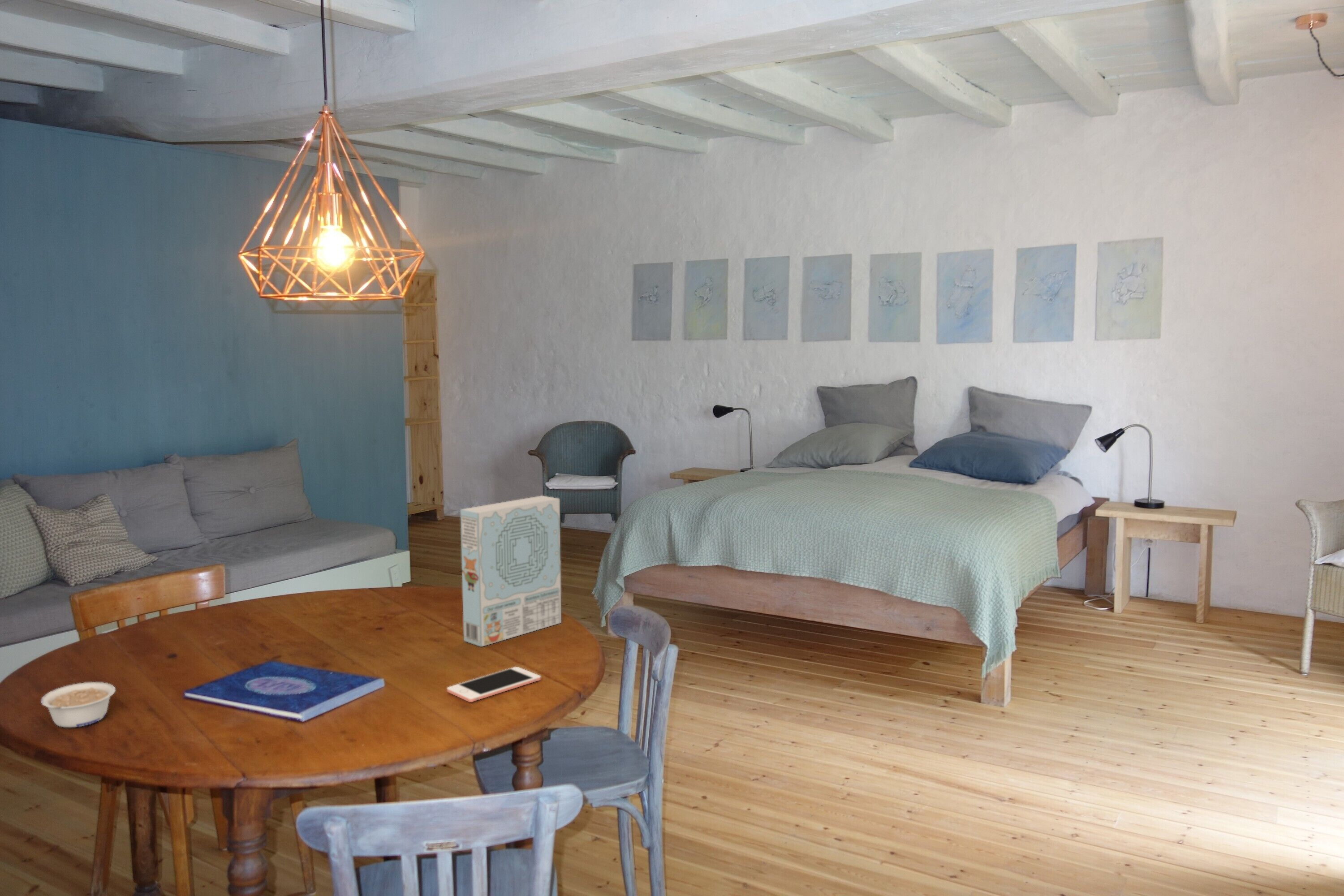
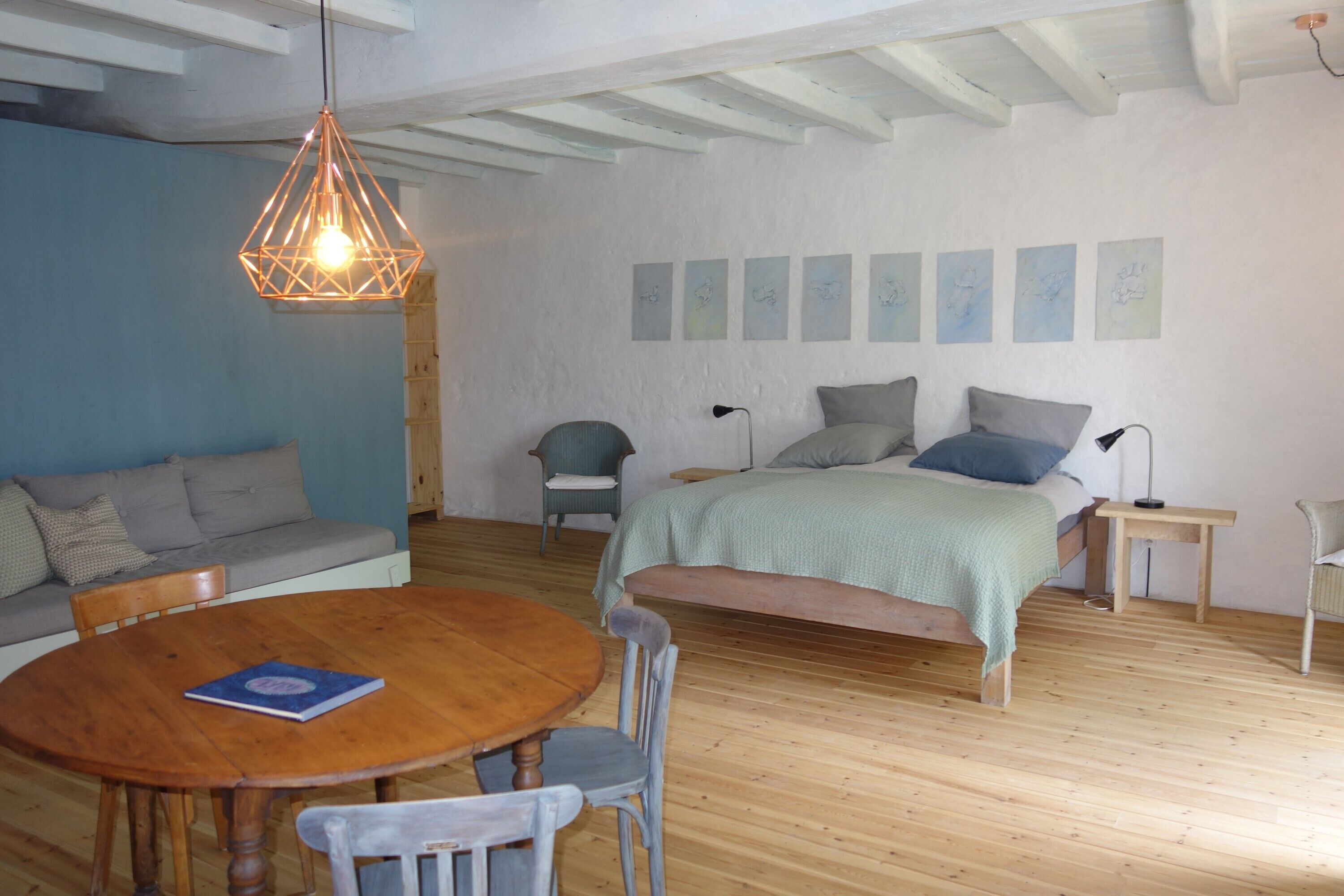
- legume (79, 705)
- cereal box (513, 568)
- cell phone (495, 684)
